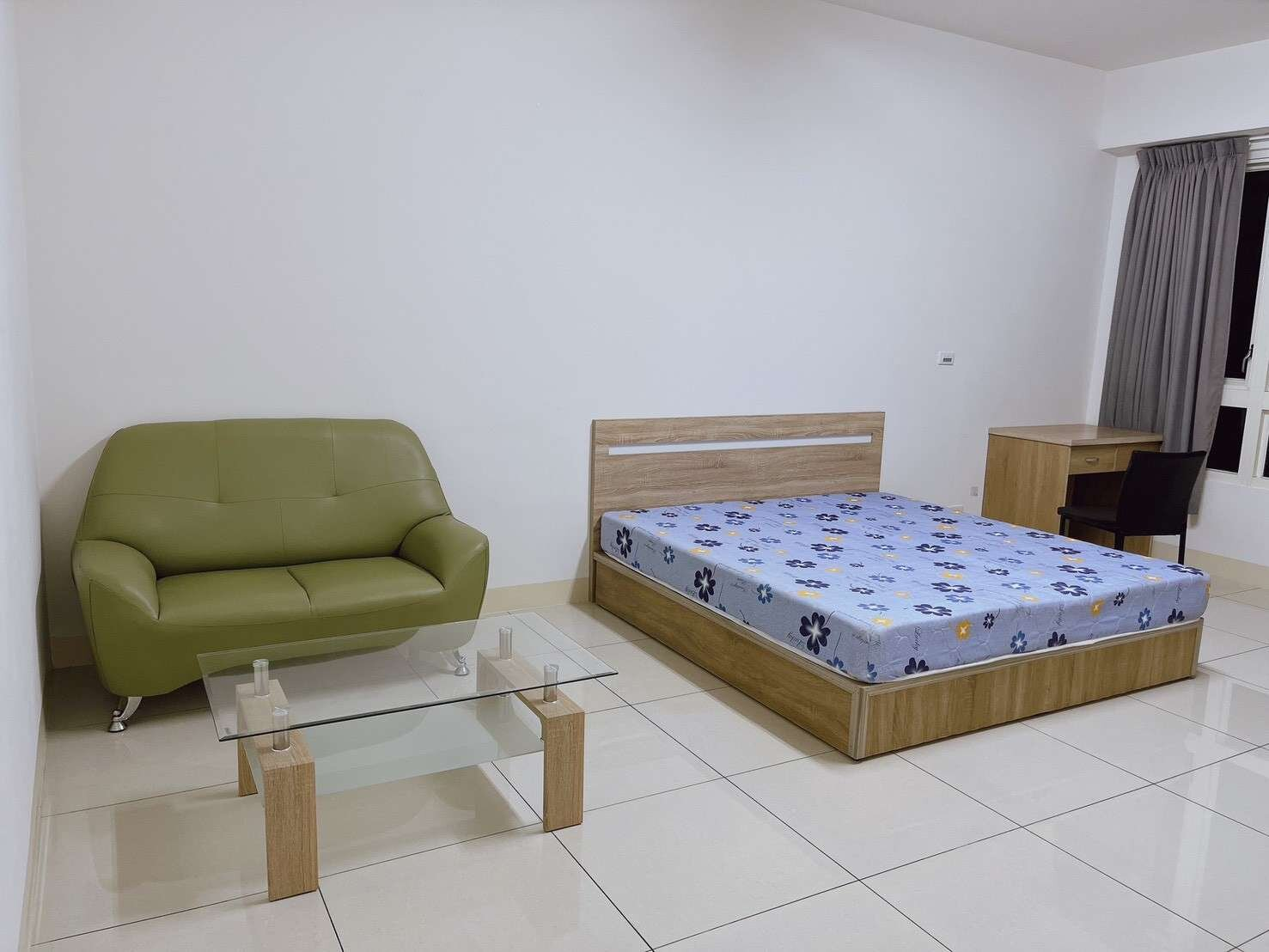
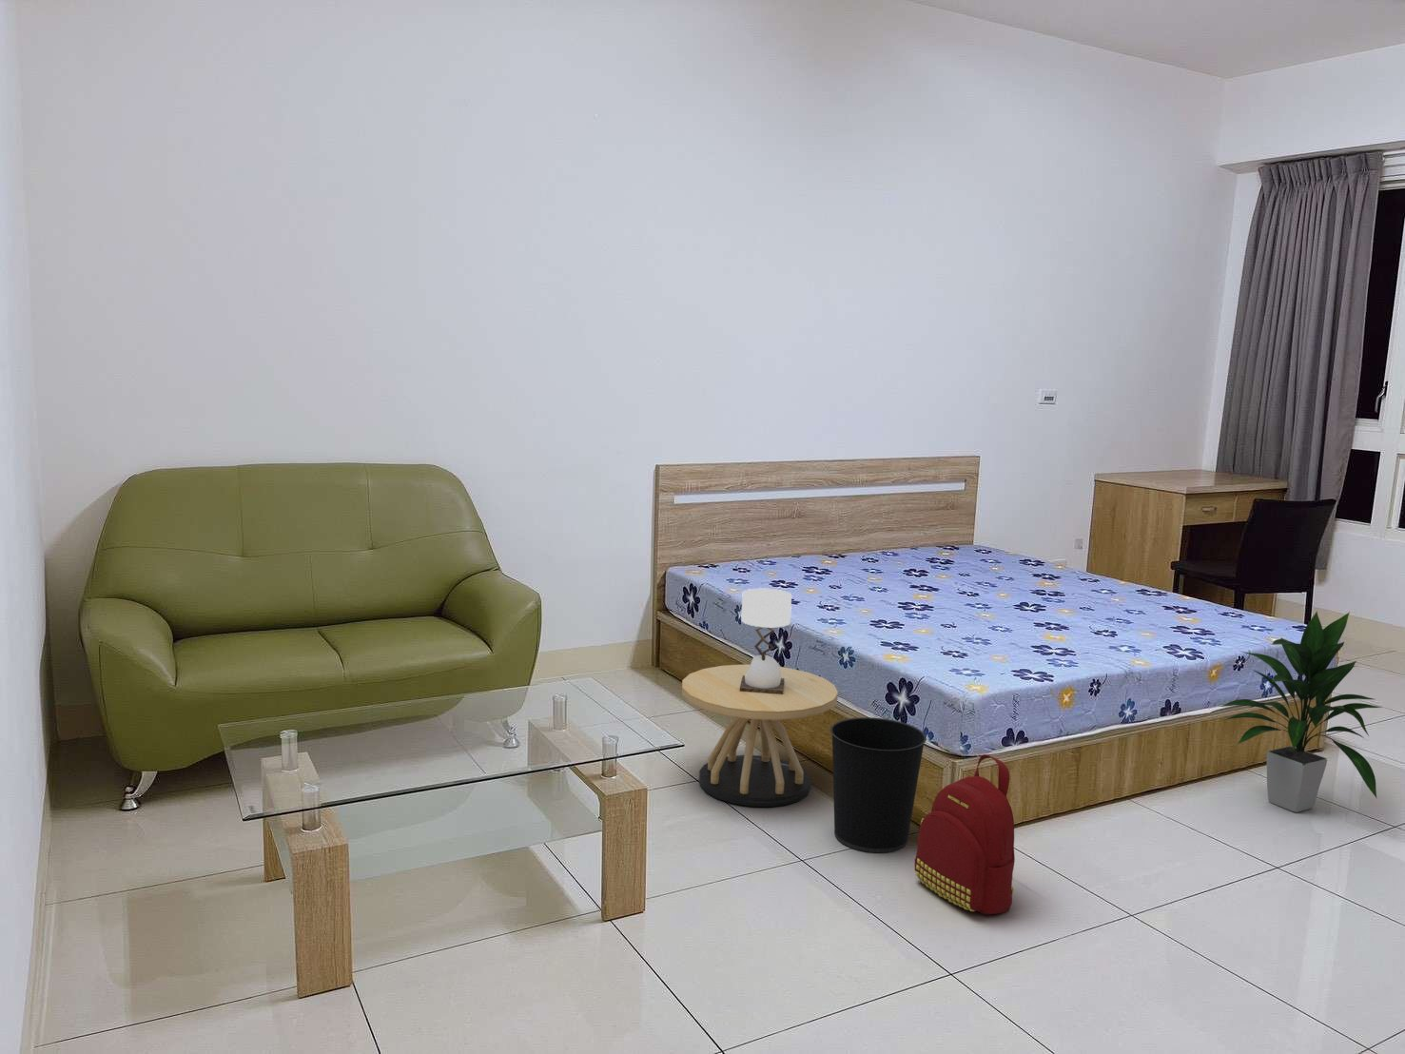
+ wastebasket (875, 785)
+ indoor plant (1306, 713)
+ backpack (968, 828)
+ side table (760, 690)
